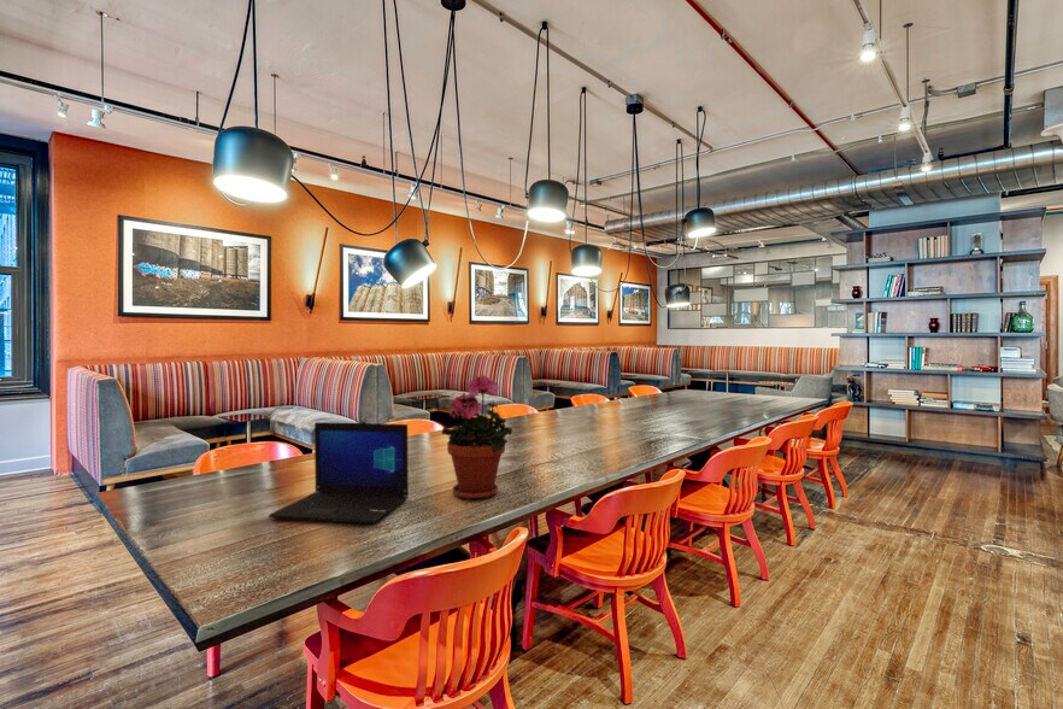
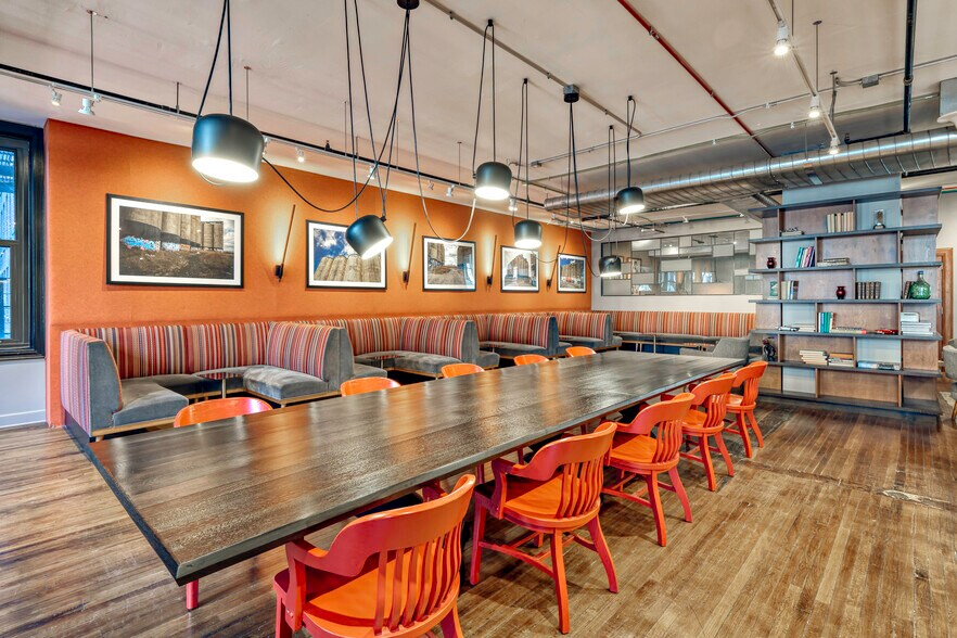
- potted plant (476, 434)
- laptop (342, 468)
